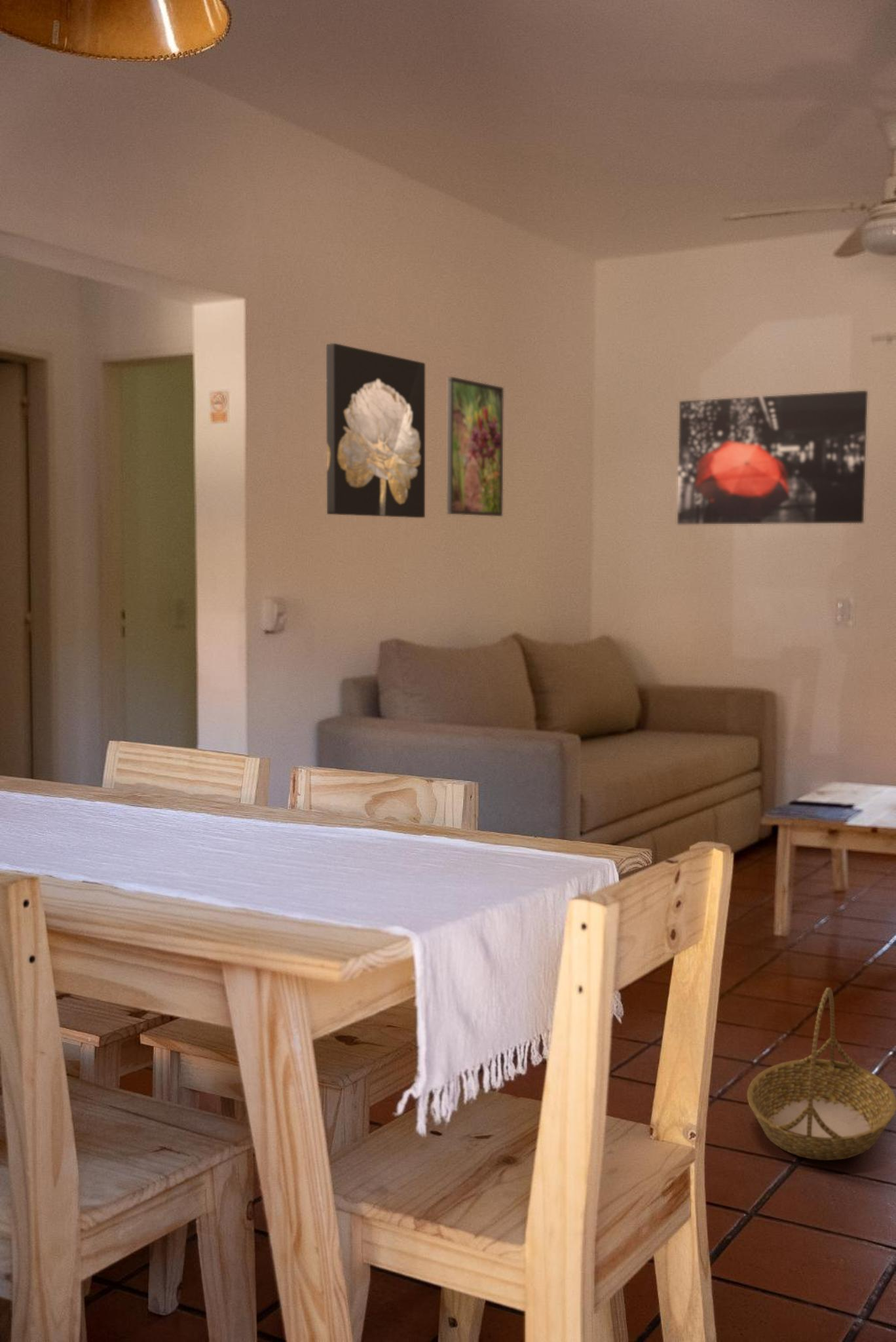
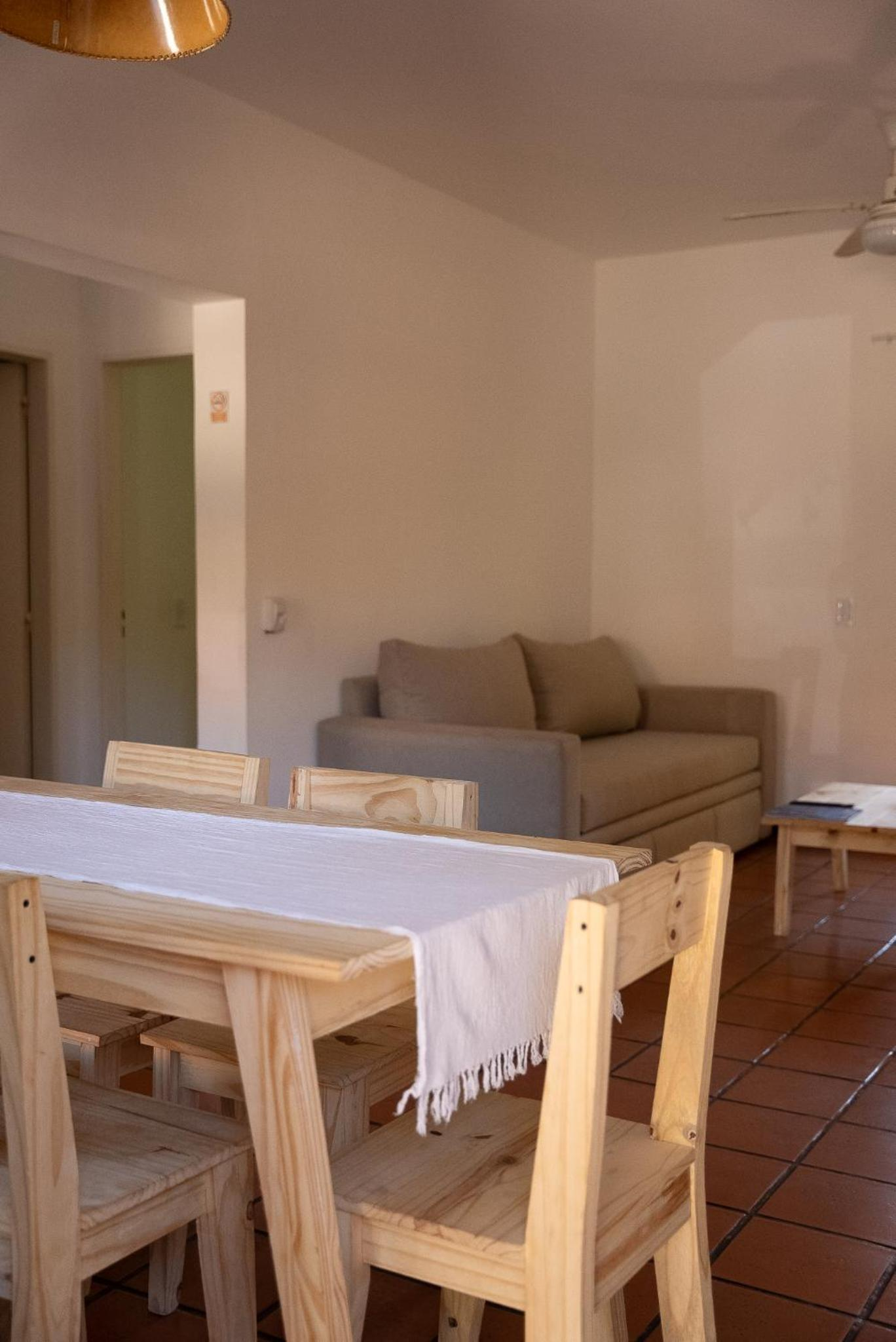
- wall art (768, 460)
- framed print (476, 449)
- basket (822, 1062)
- wall art (377, 435)
